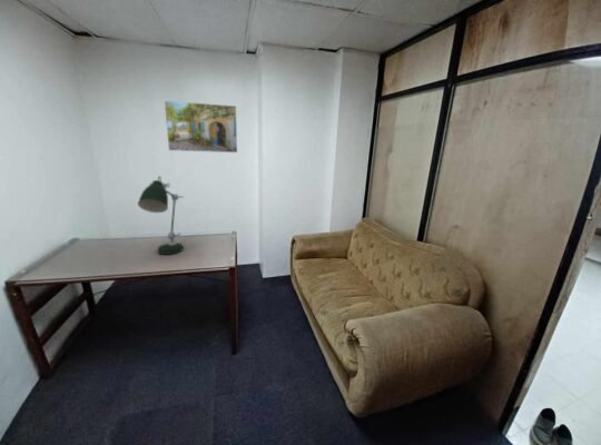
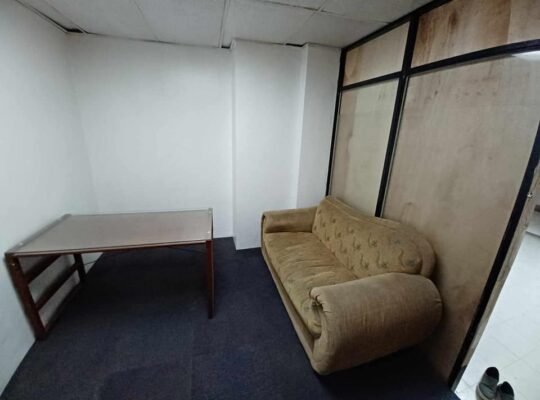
- desk lamp (165, 210)
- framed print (203, 128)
